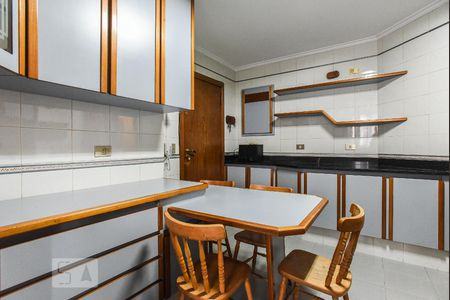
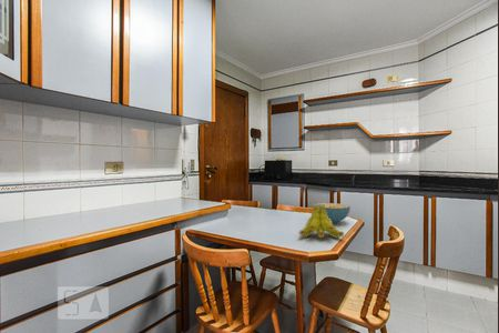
+ fruit (319, 221)
+ cereal bowl (332, 213)
